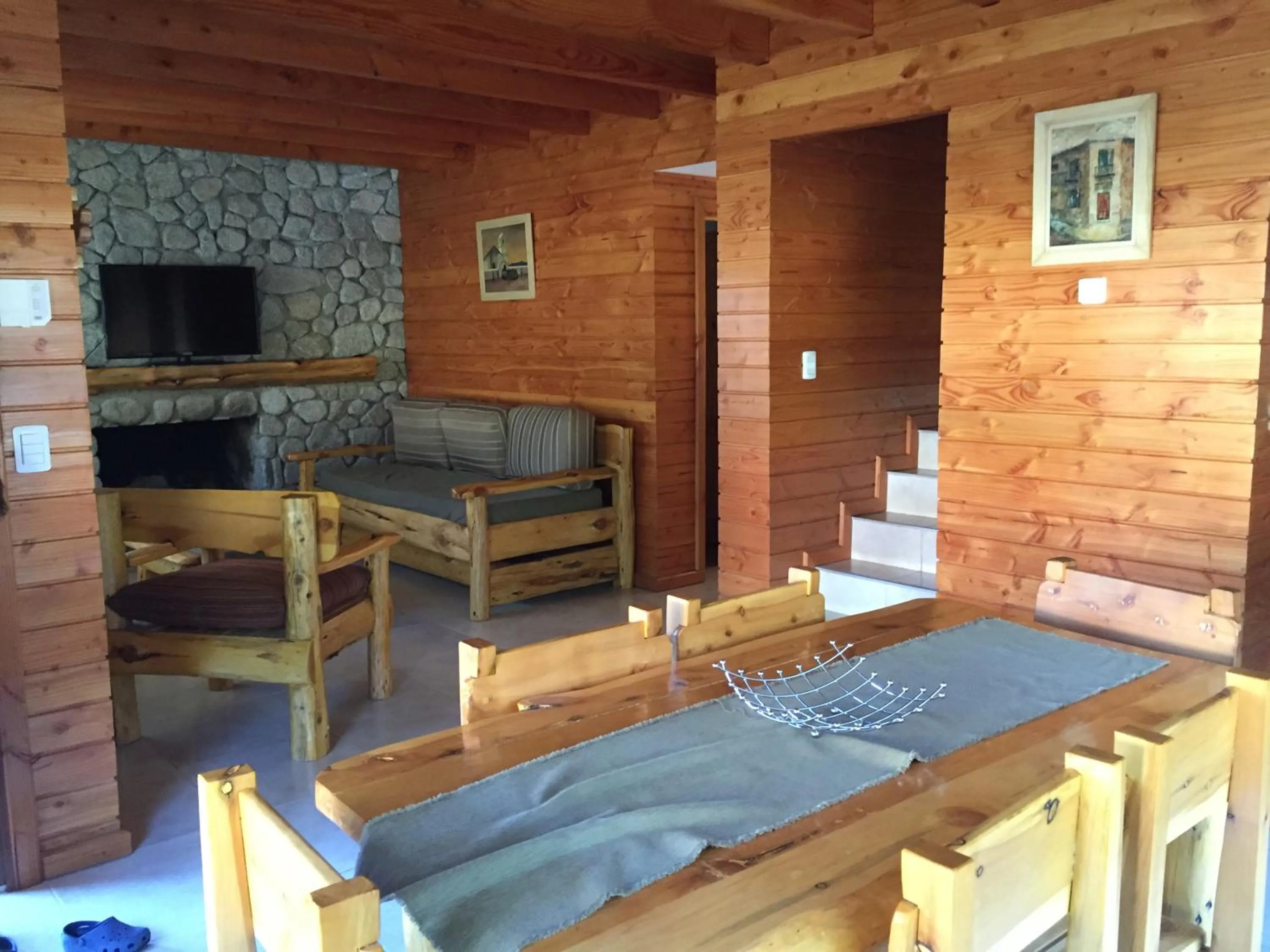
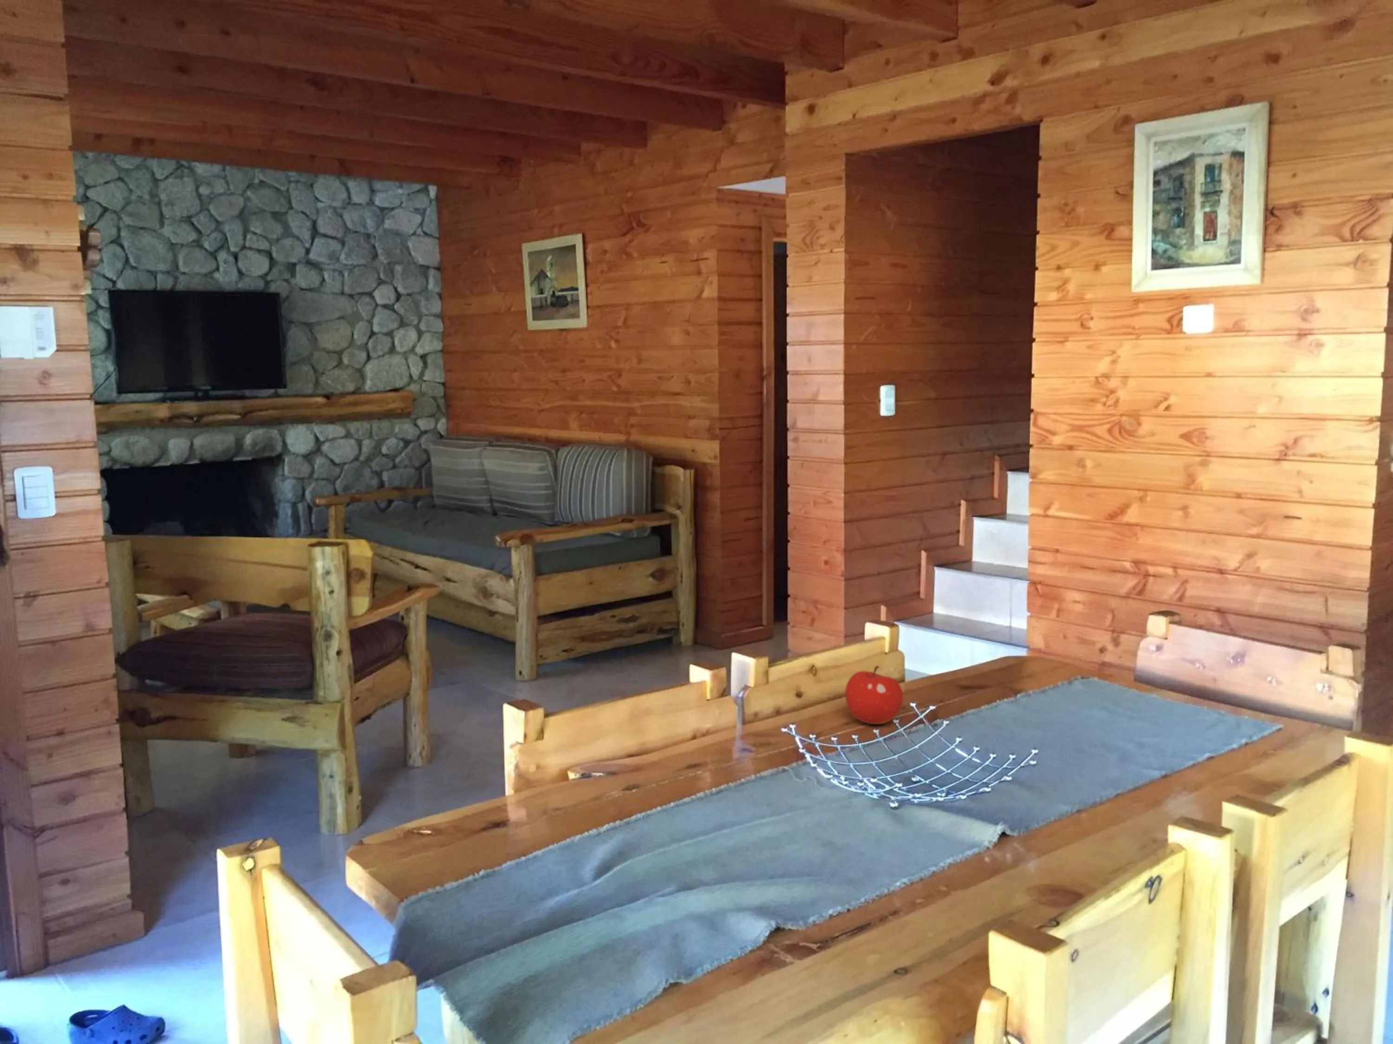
+ fruit (874, 694)
